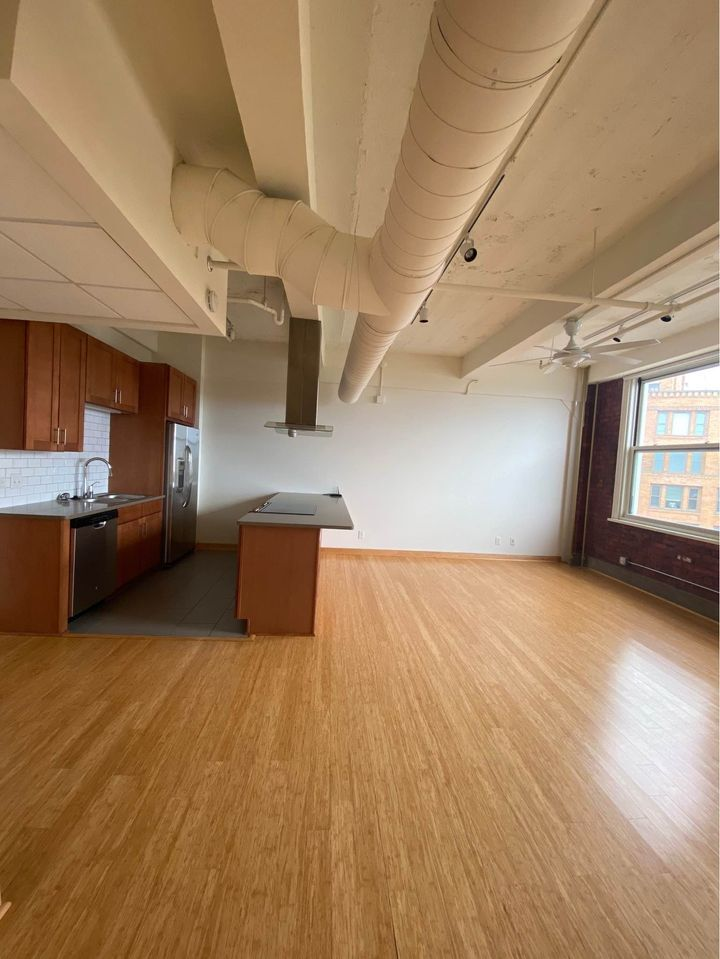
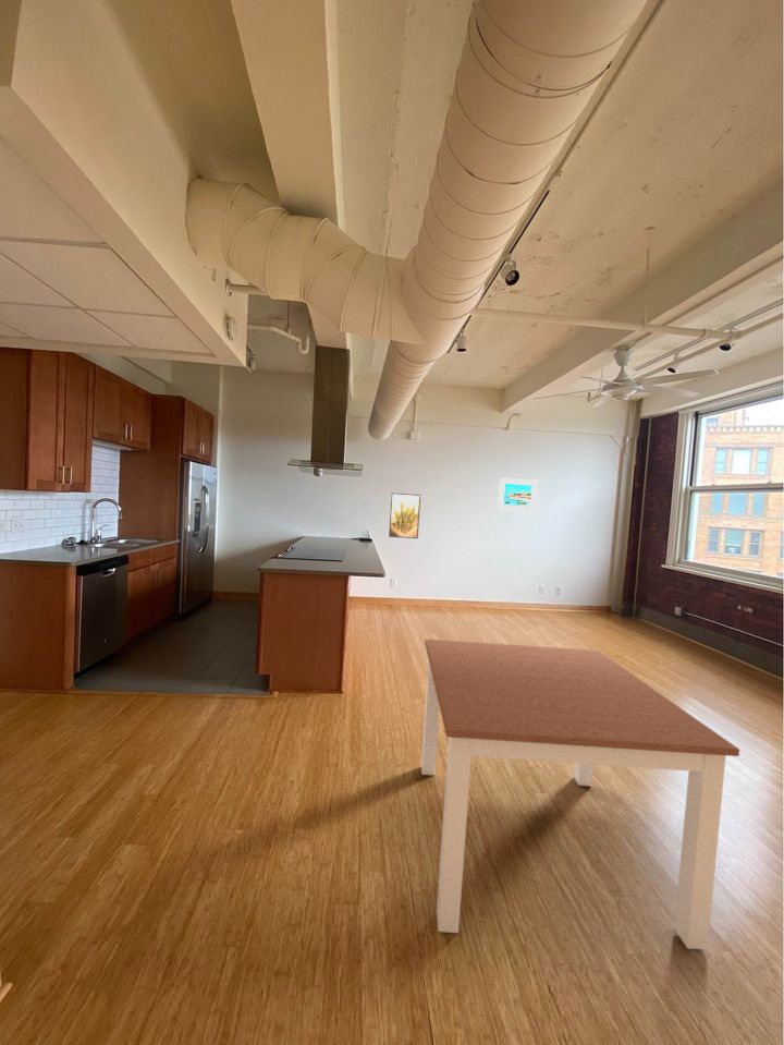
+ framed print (404, 515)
+ dining table (536, 758)
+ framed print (517, 495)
